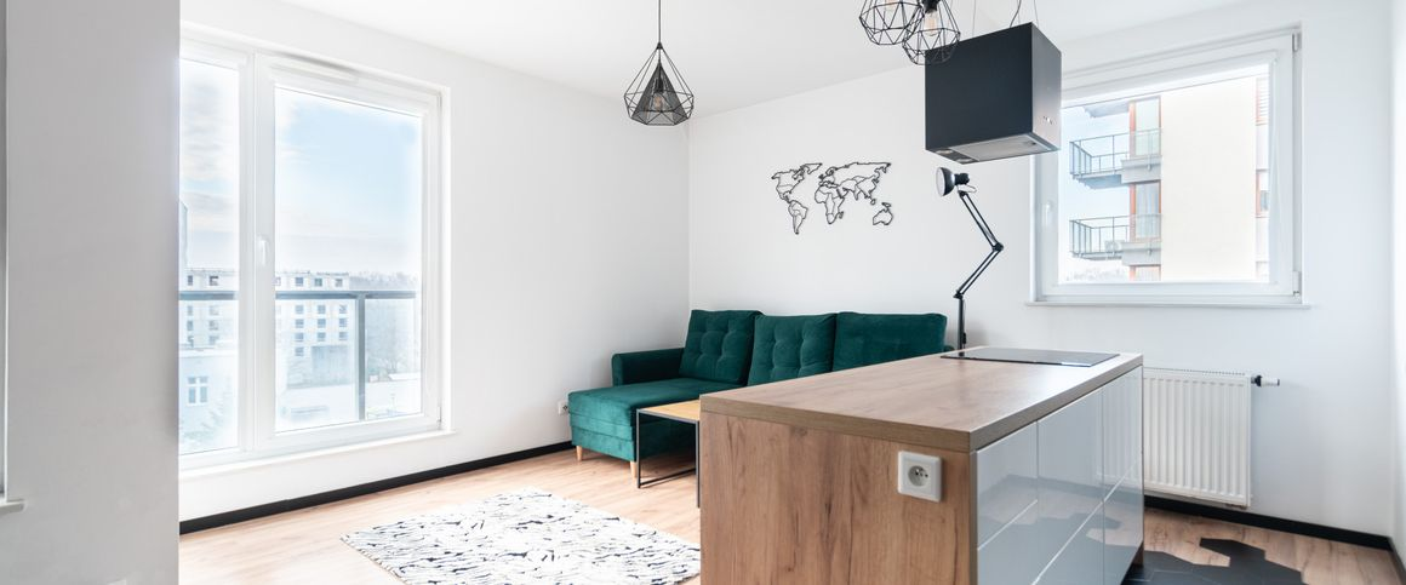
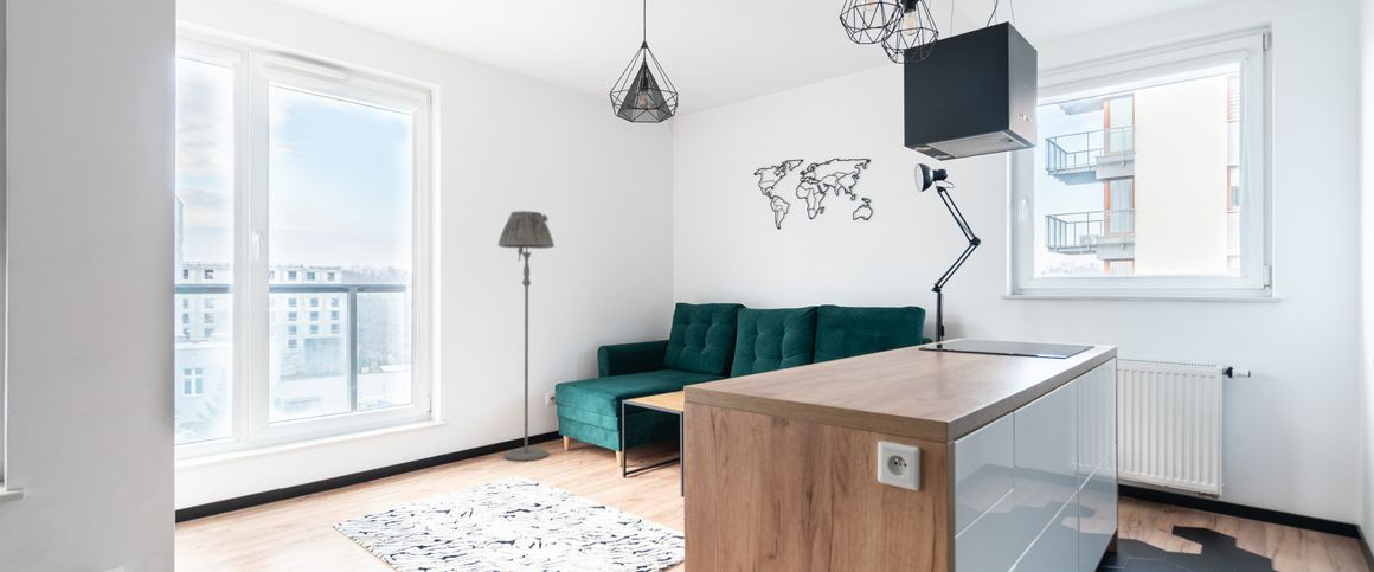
+ floor lamp (526, 334)
